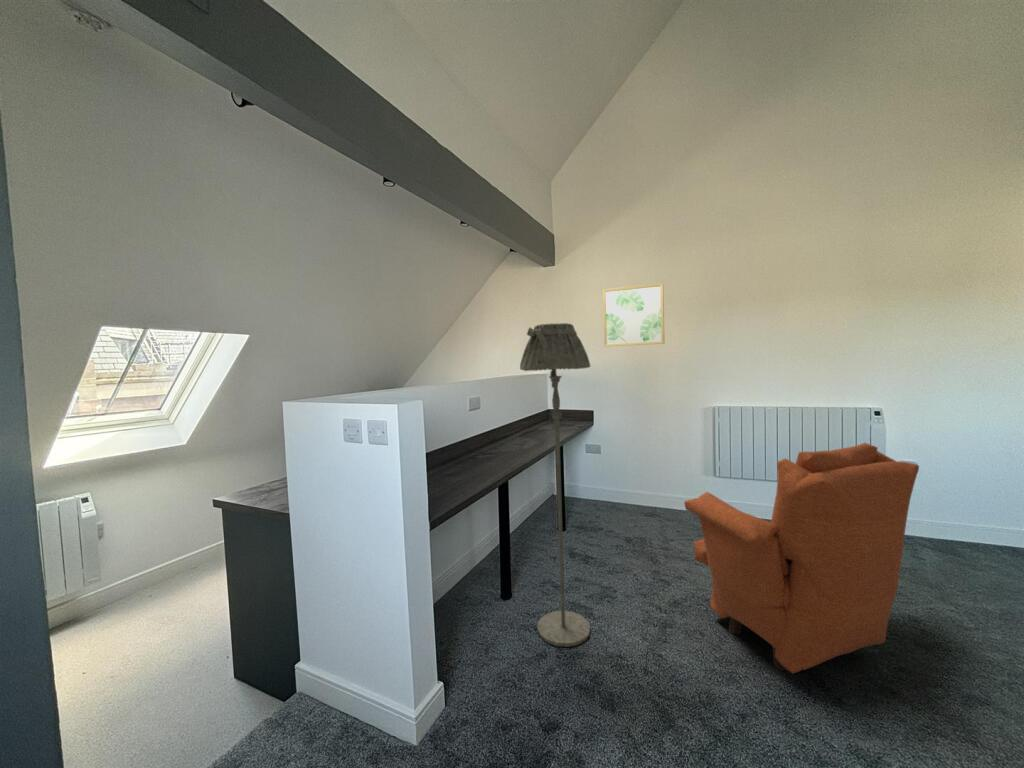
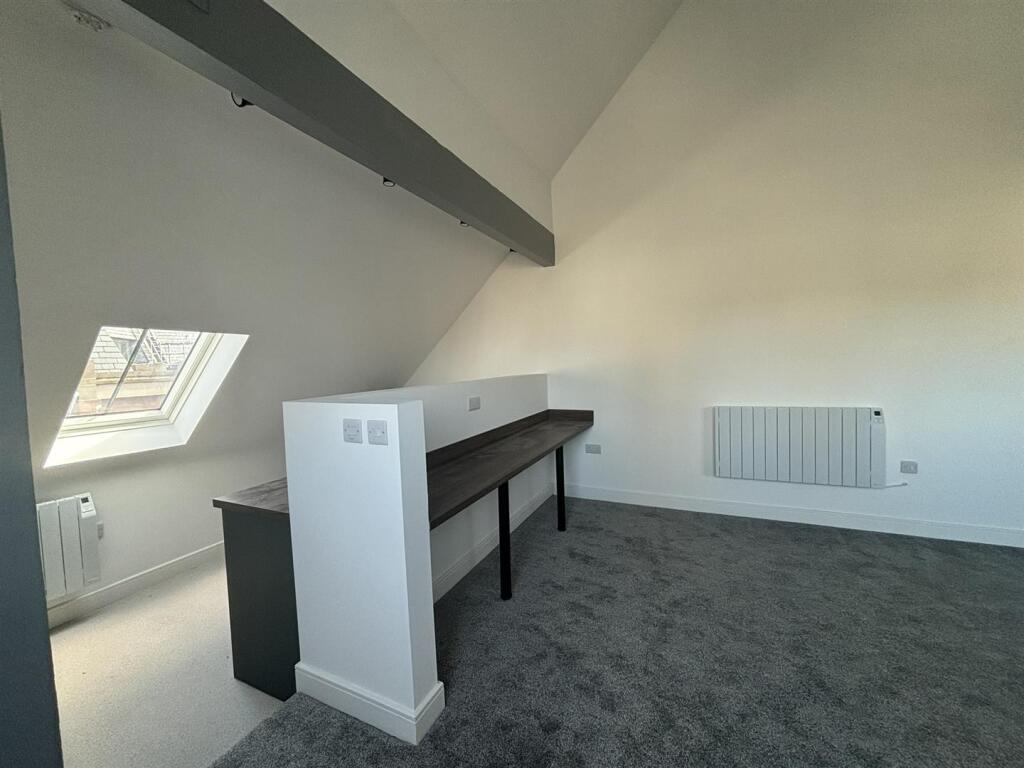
- wall art (633, 316)
- armchair (796, 544)
- floor lamp (558, 479)
